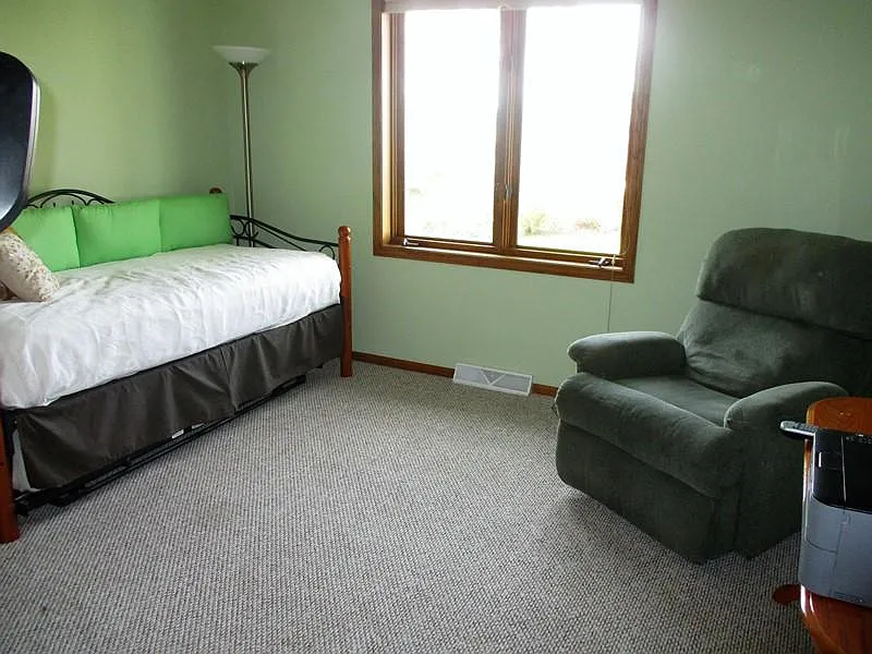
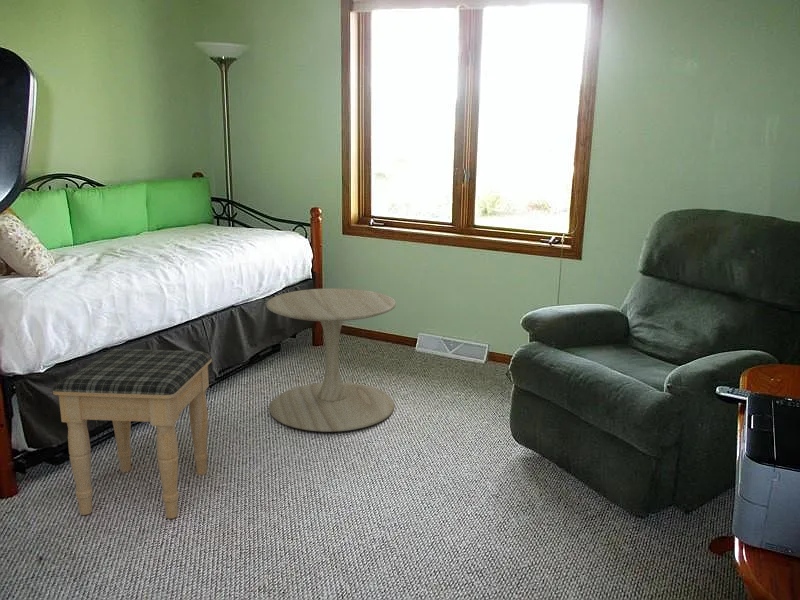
+ side table (332, 354)
+ footstool (143, 421)
